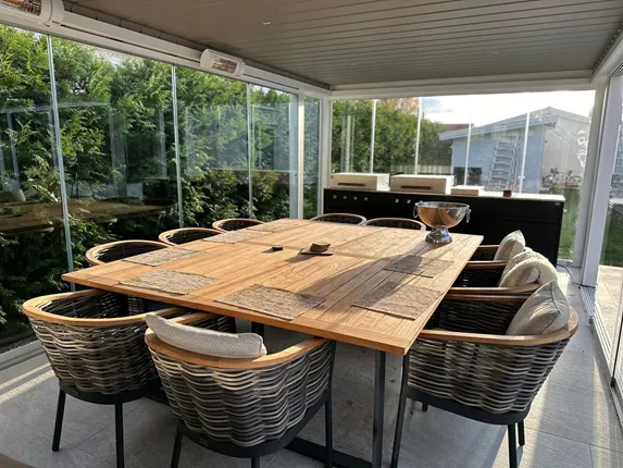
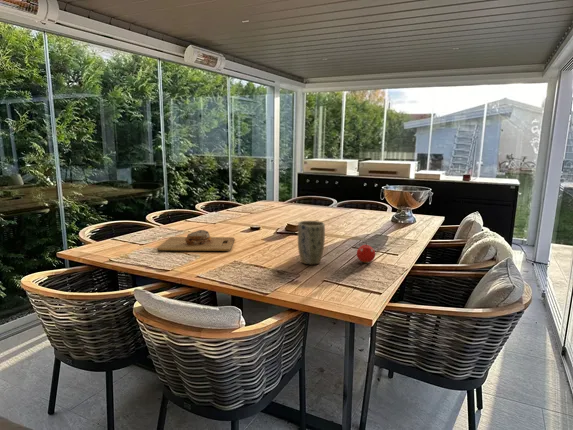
+ cutting board (198, 237)
+ plant pot (311, 242)
+ fruit (366, 252)
